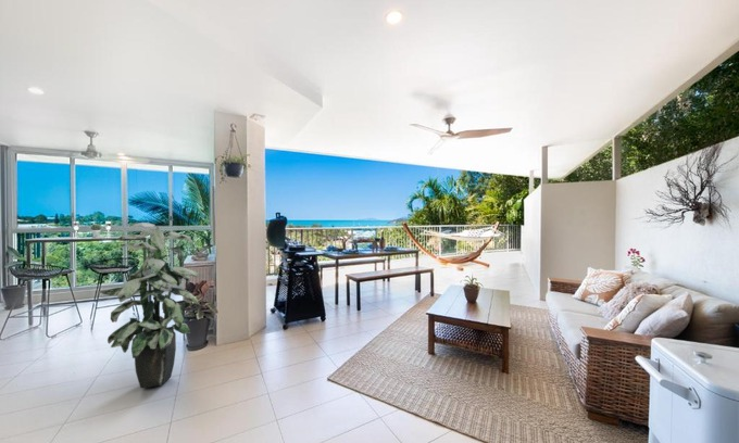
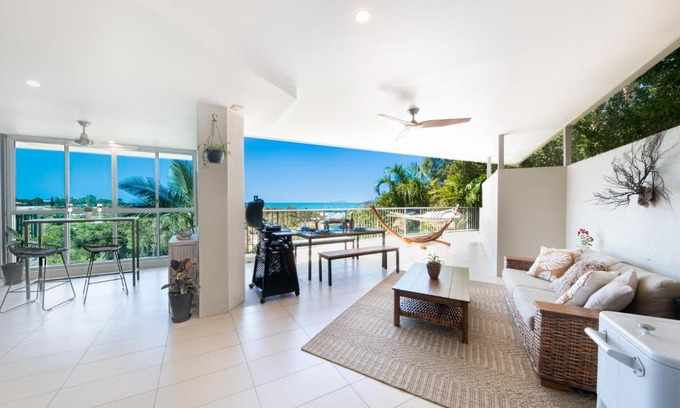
- indoor plant (151, 301)
